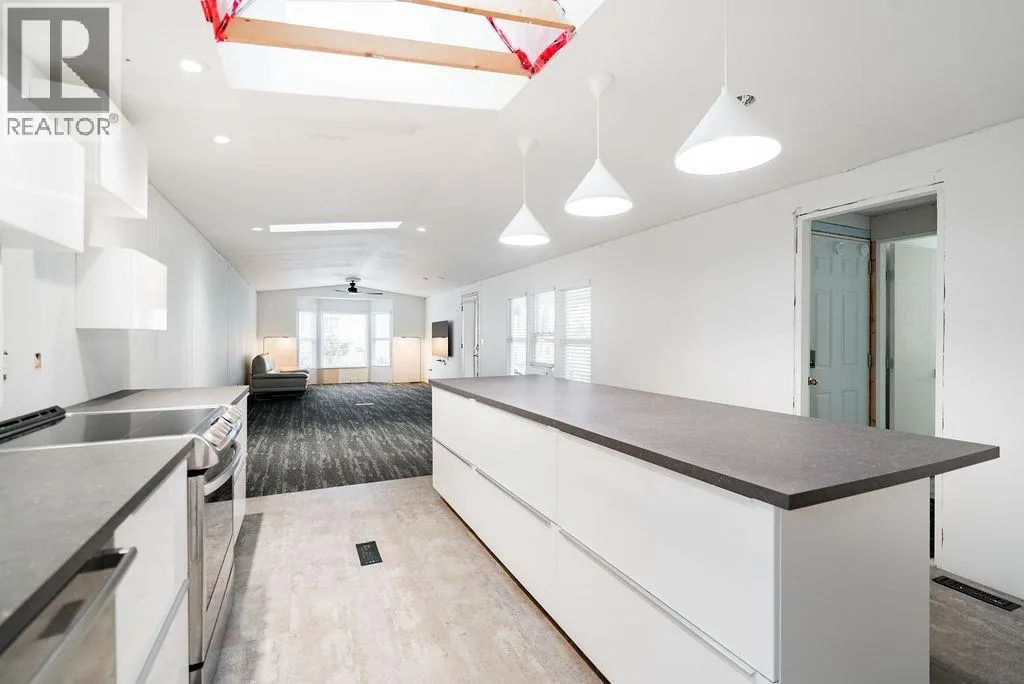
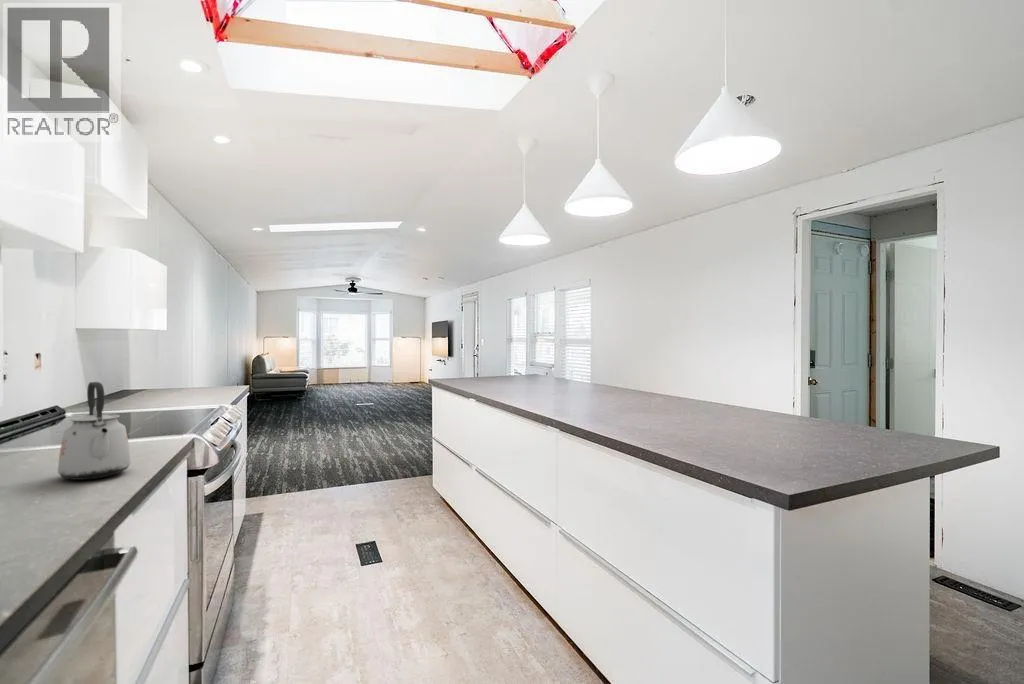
+ kettle (97, 430)
